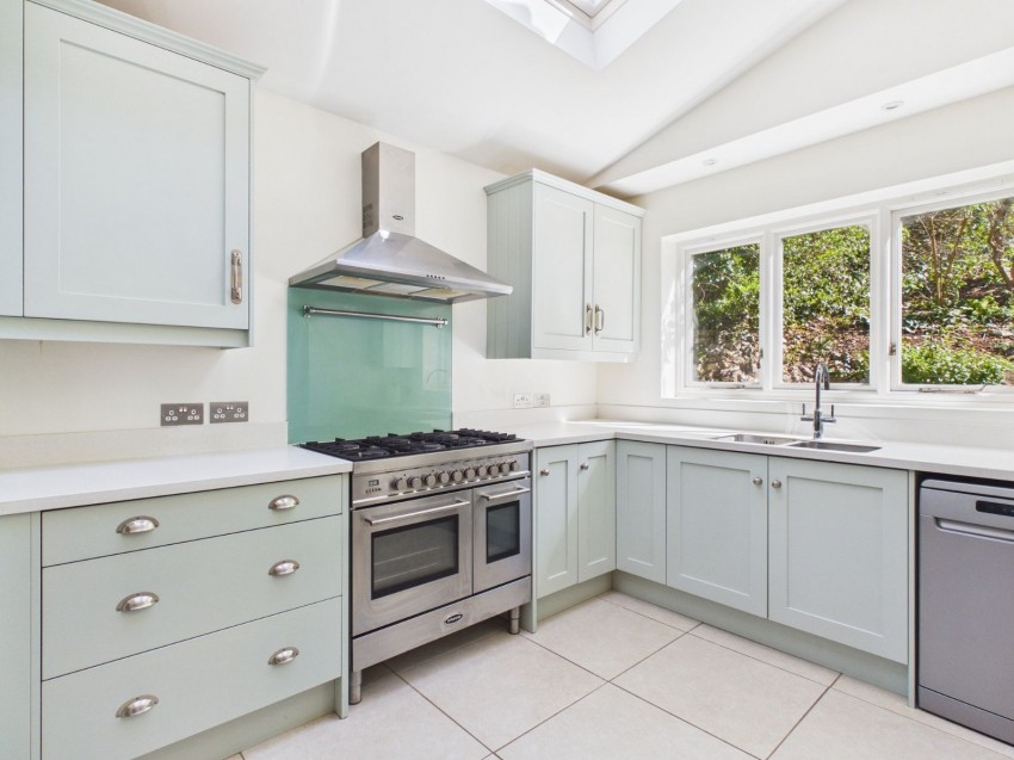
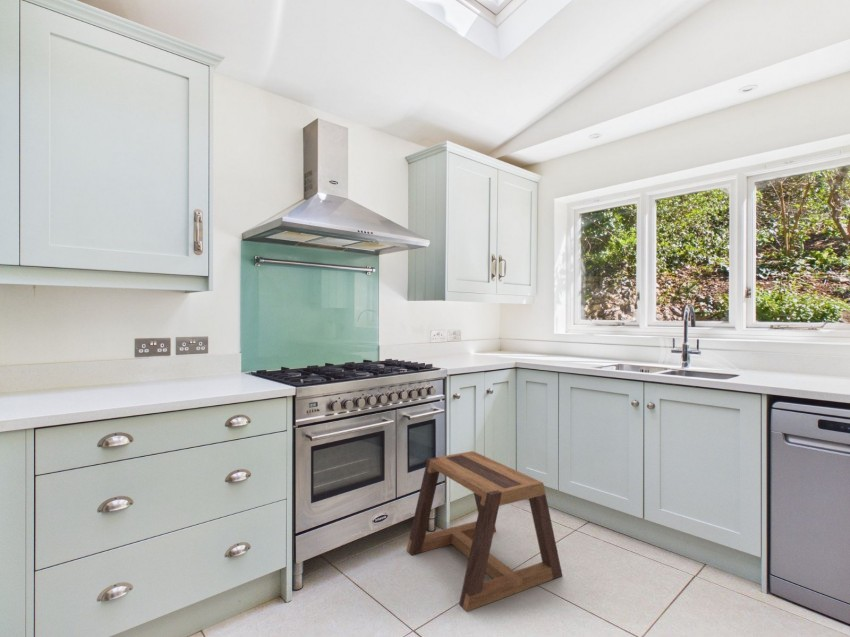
+ stool (480, 516)
